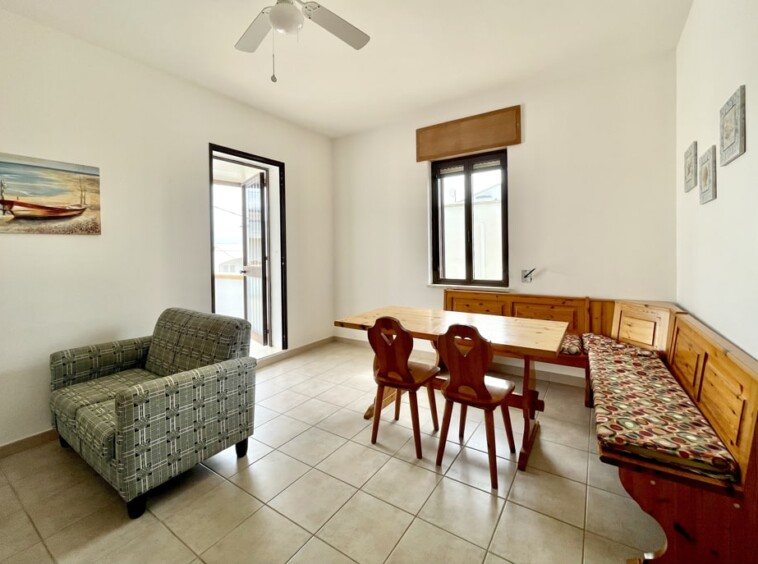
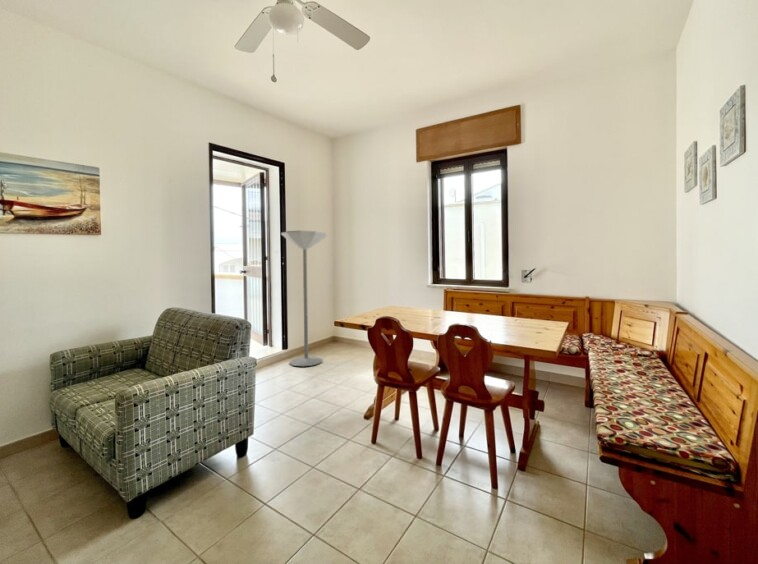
+ floor lamp (305, 297)
